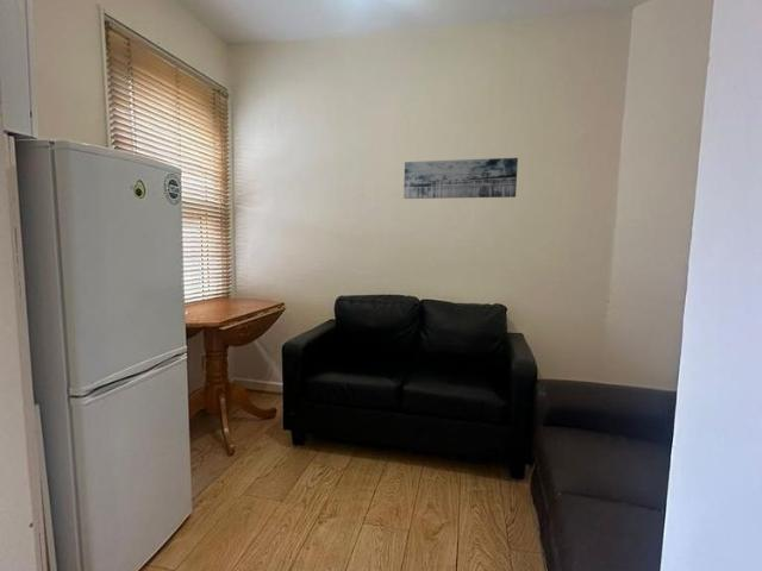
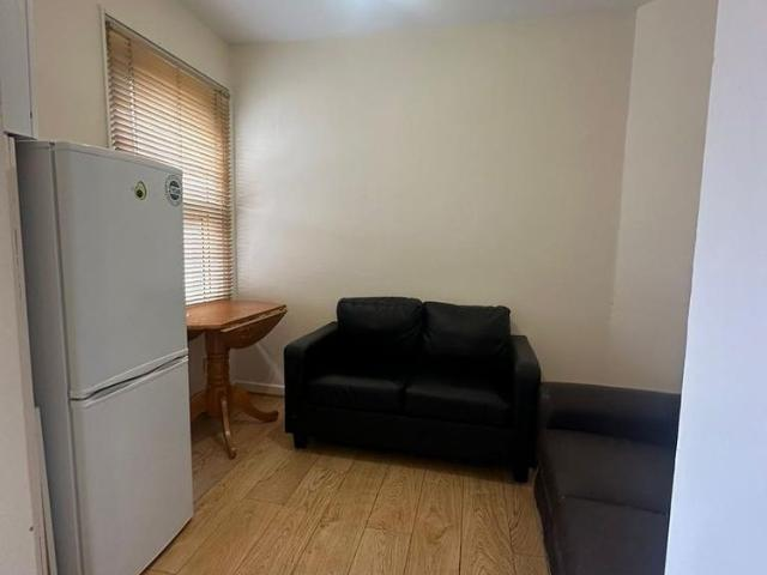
- wall art (458, 178)
